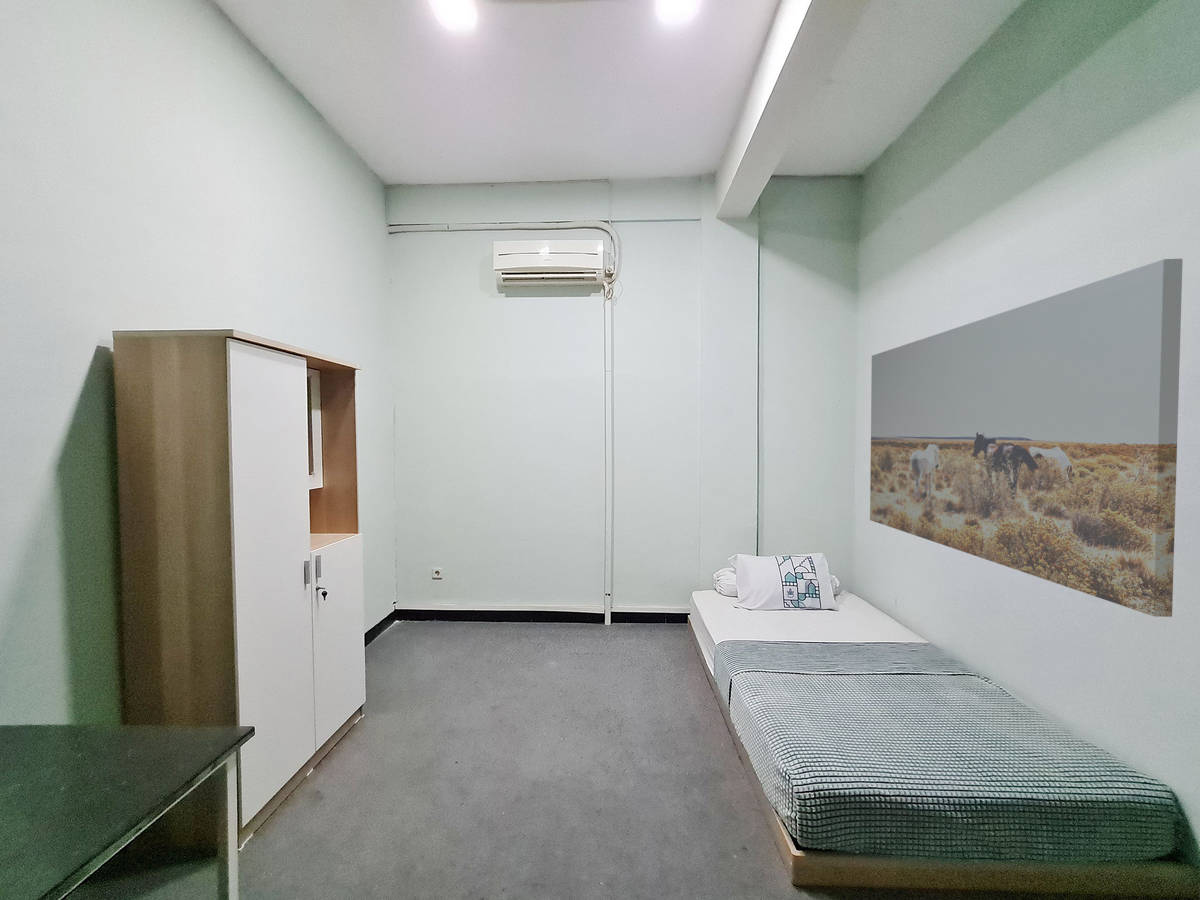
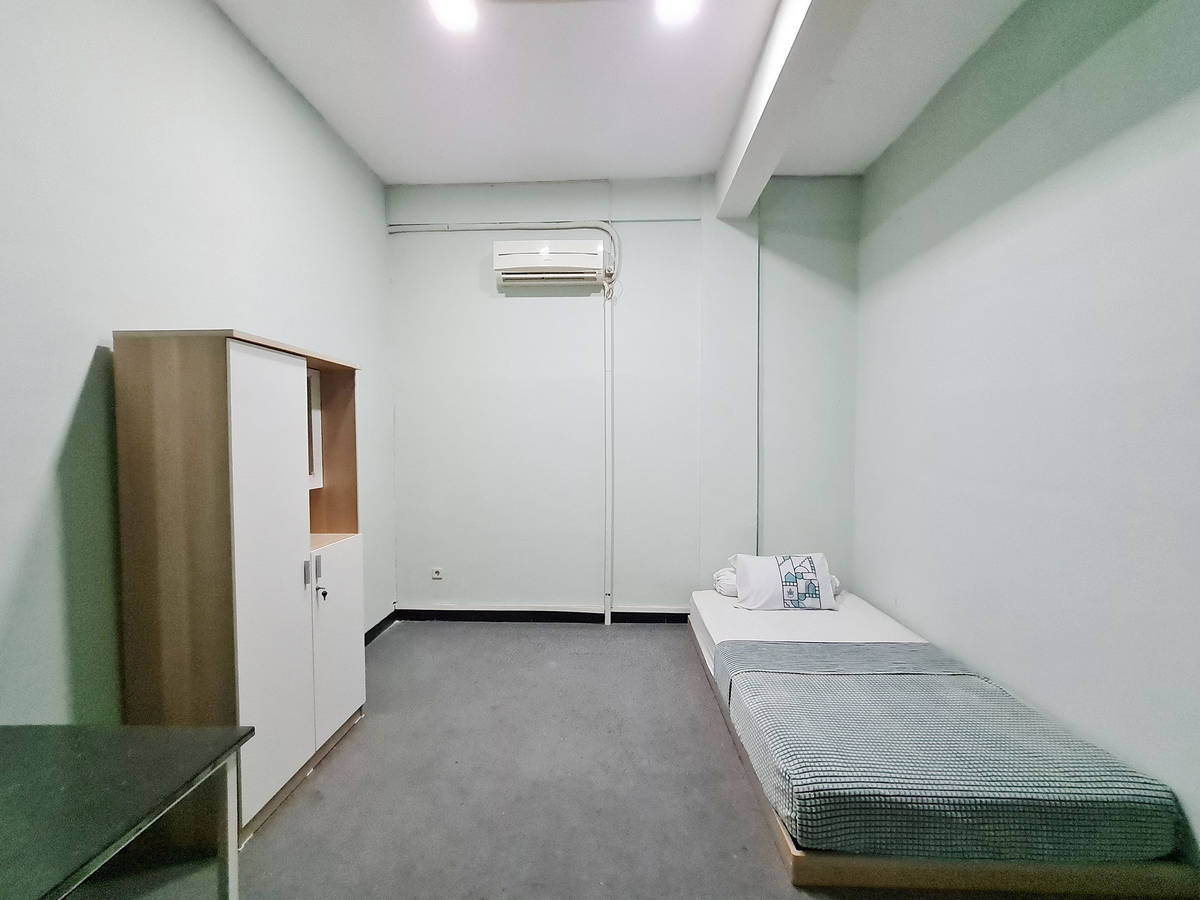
- wall art (967, 438)
